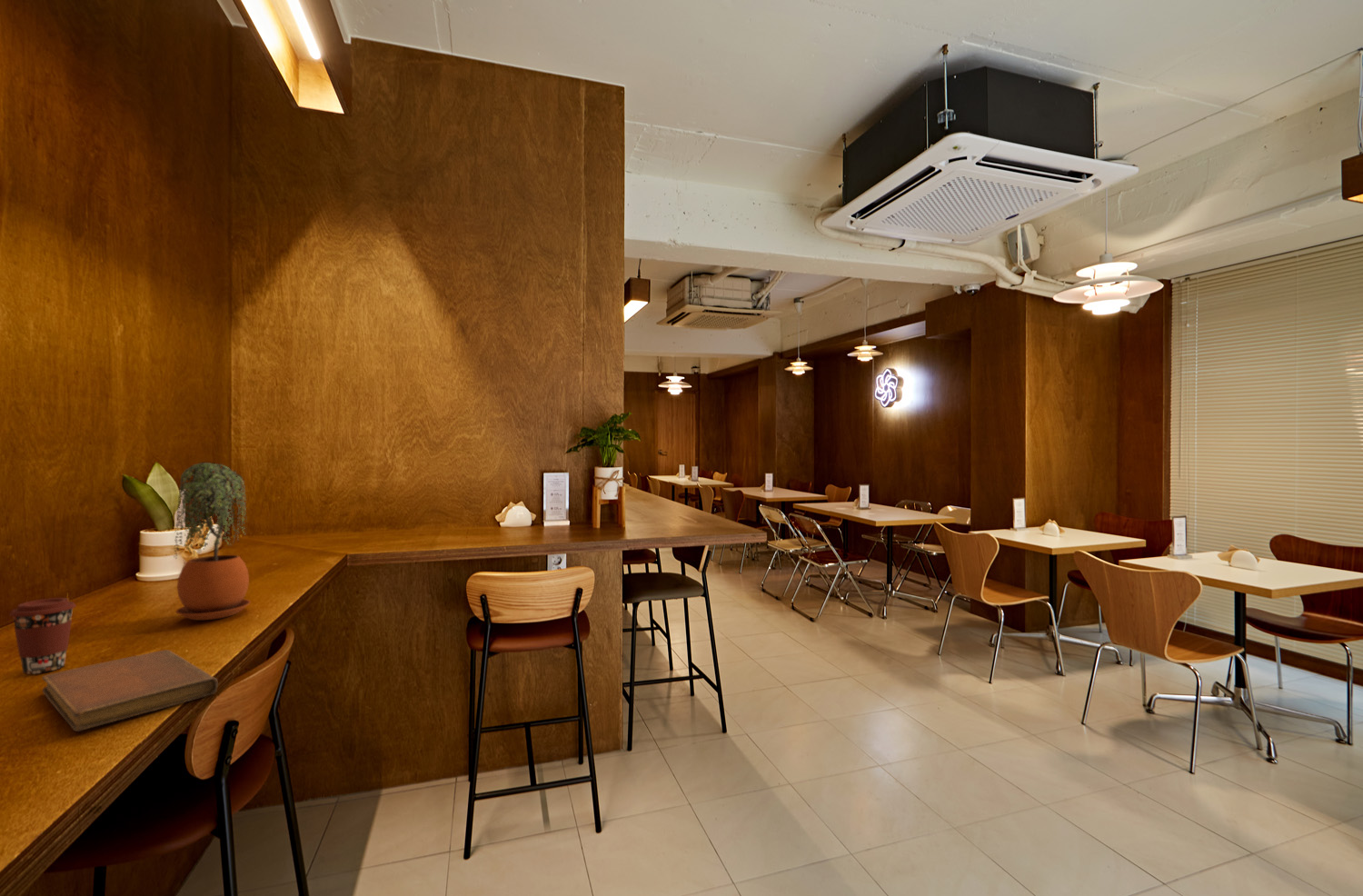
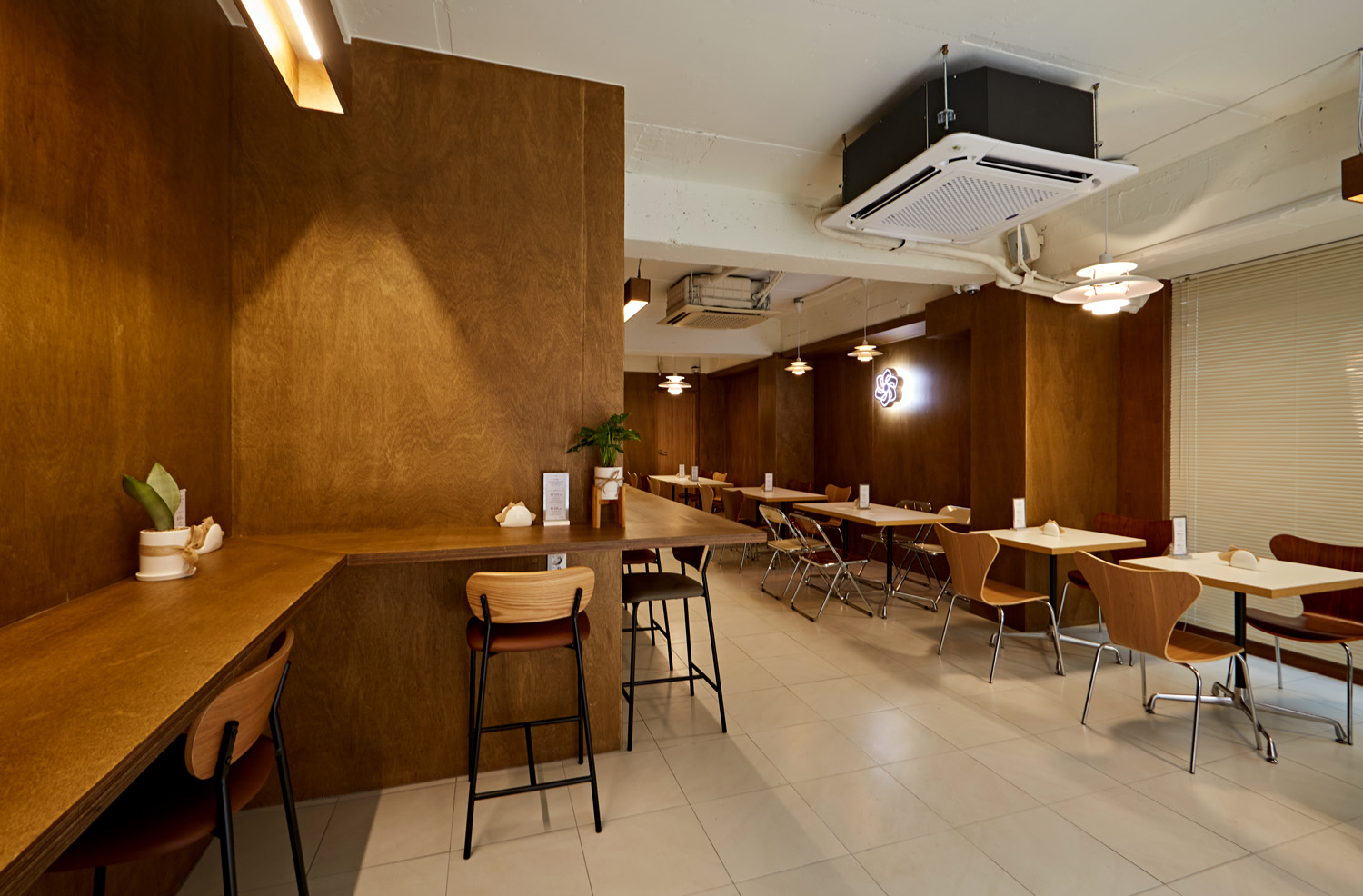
- potted plant (207, 539)
- coffee cup (44, 635)
- notebook (129, 683)
